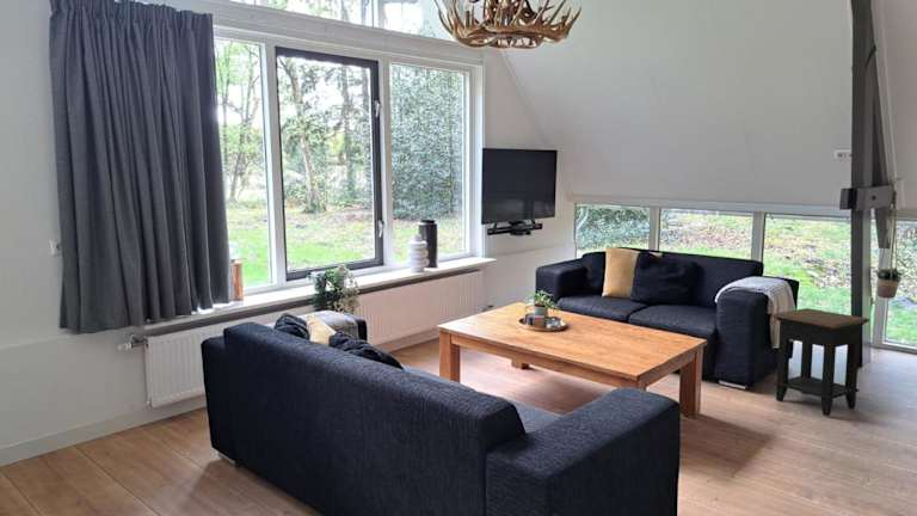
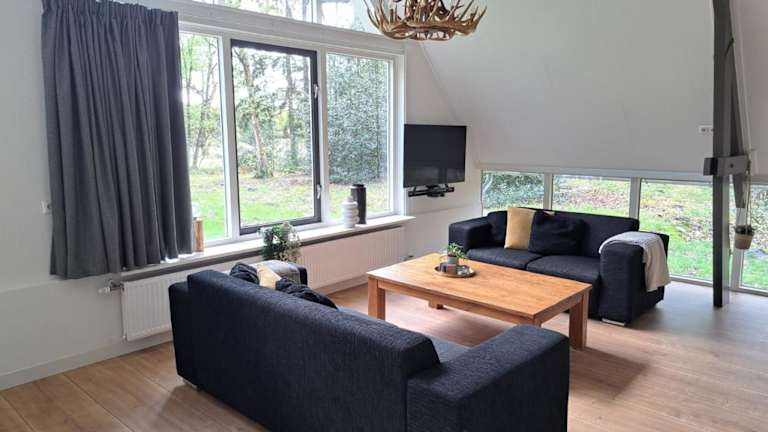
- side table (823, 360)
